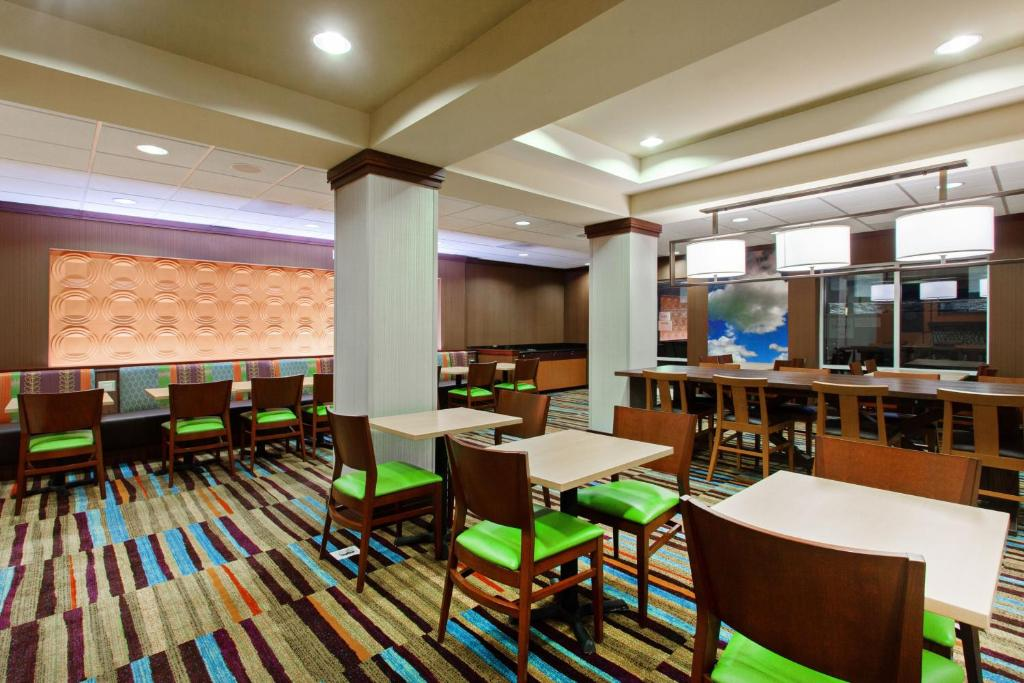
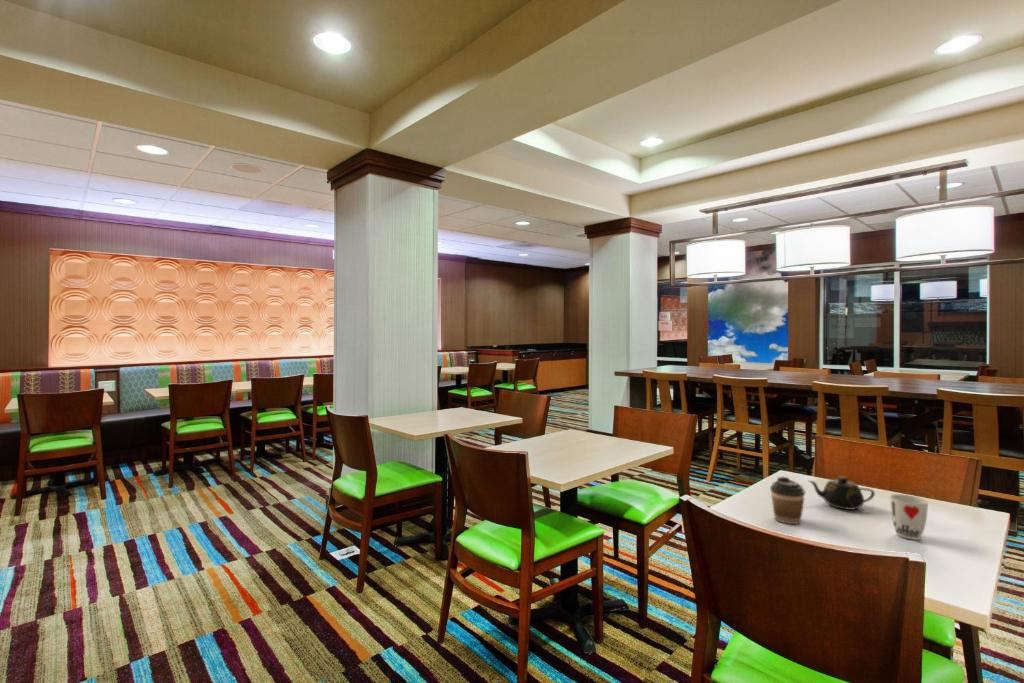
+ coffee cup (787, 499)
+ cup (908, 517)
+ teapot (840, 491)
